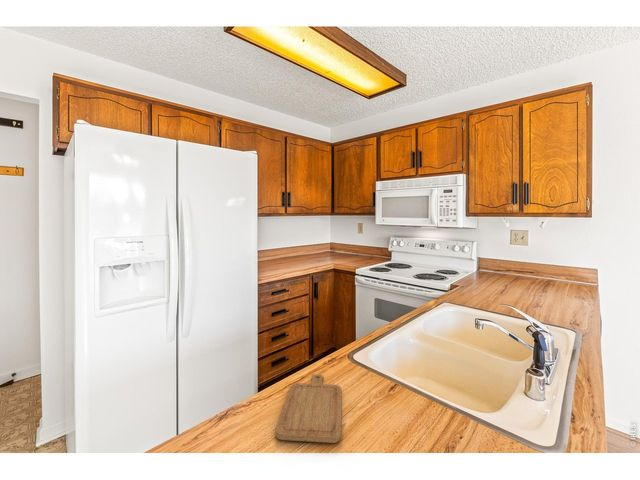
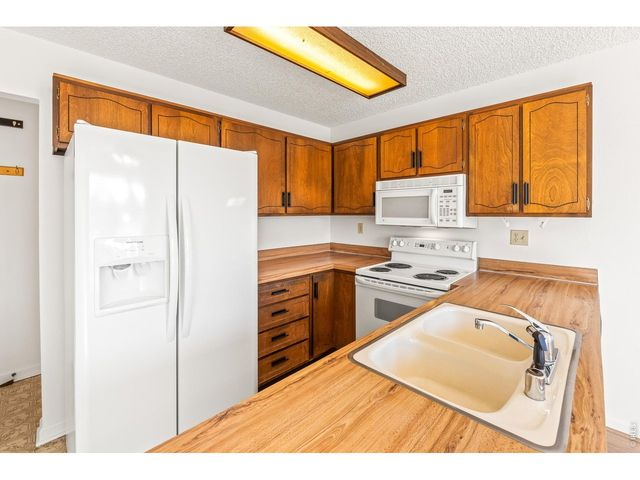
- chopping board (313, 401)
